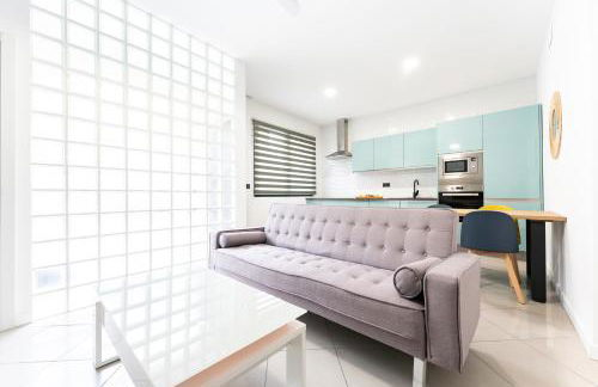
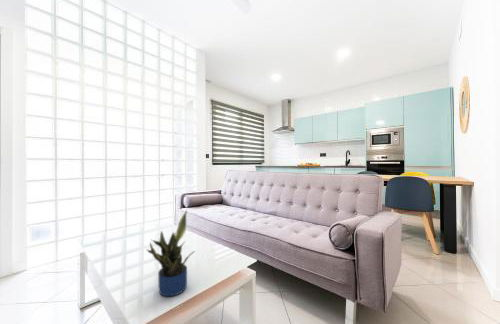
+ potted plant (172, 249)
